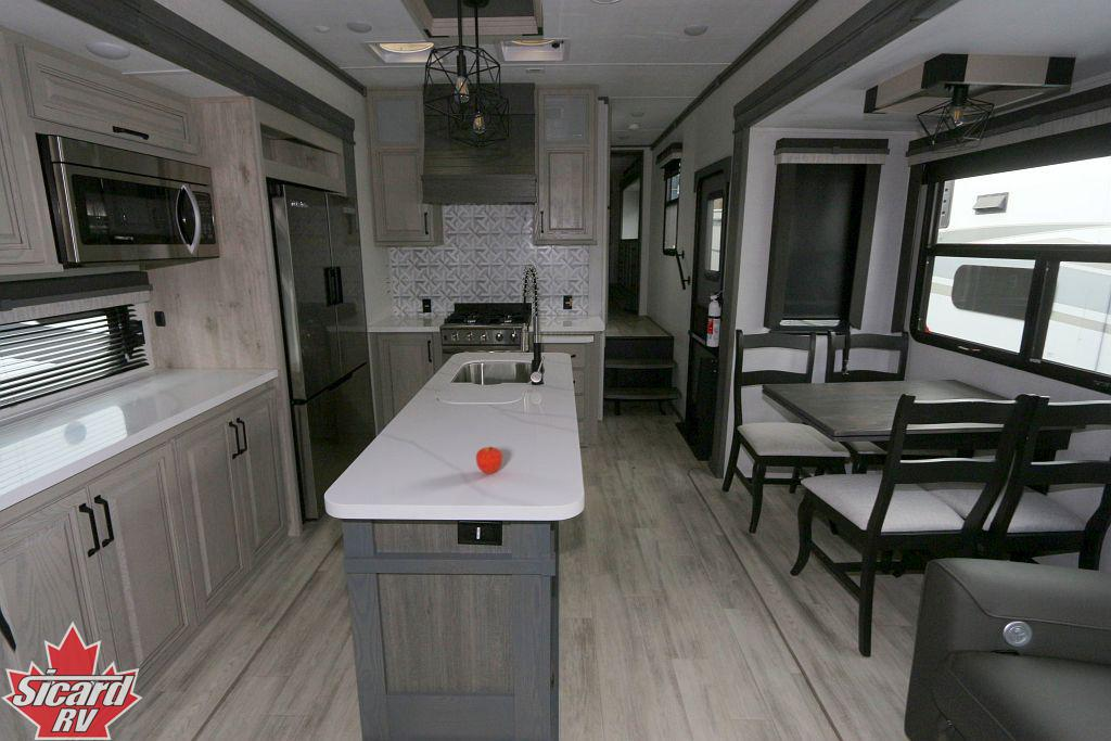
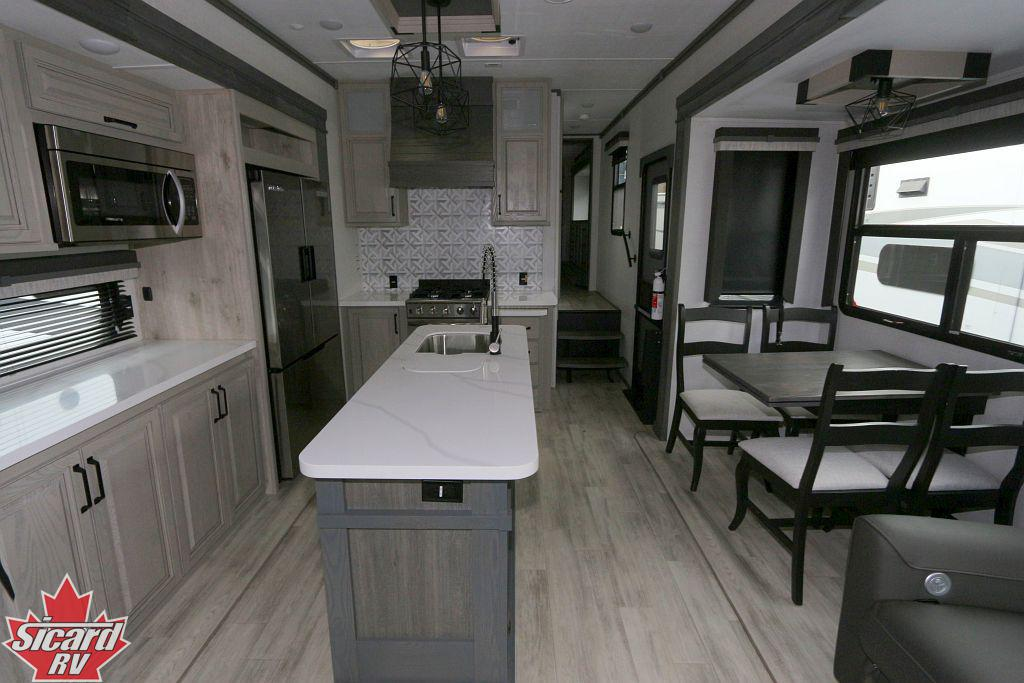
- fruit (489, 459)
